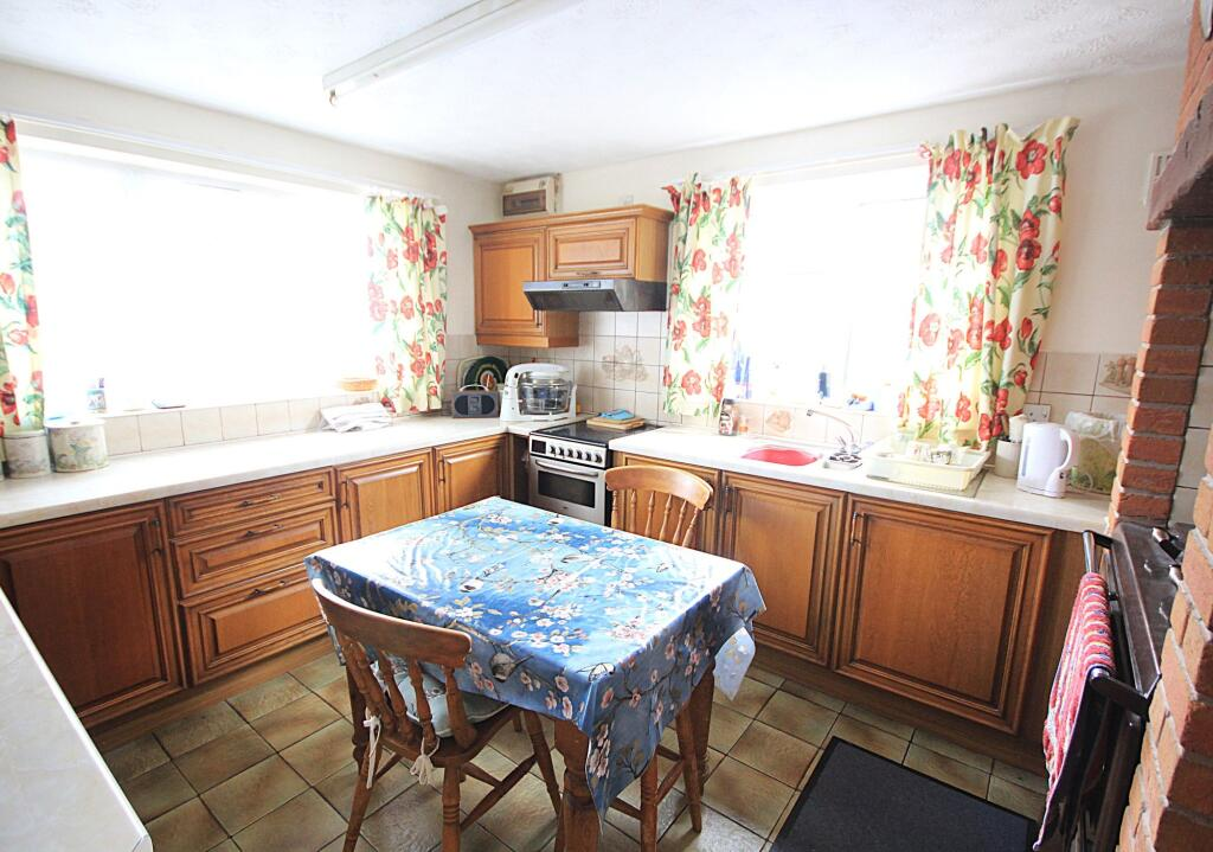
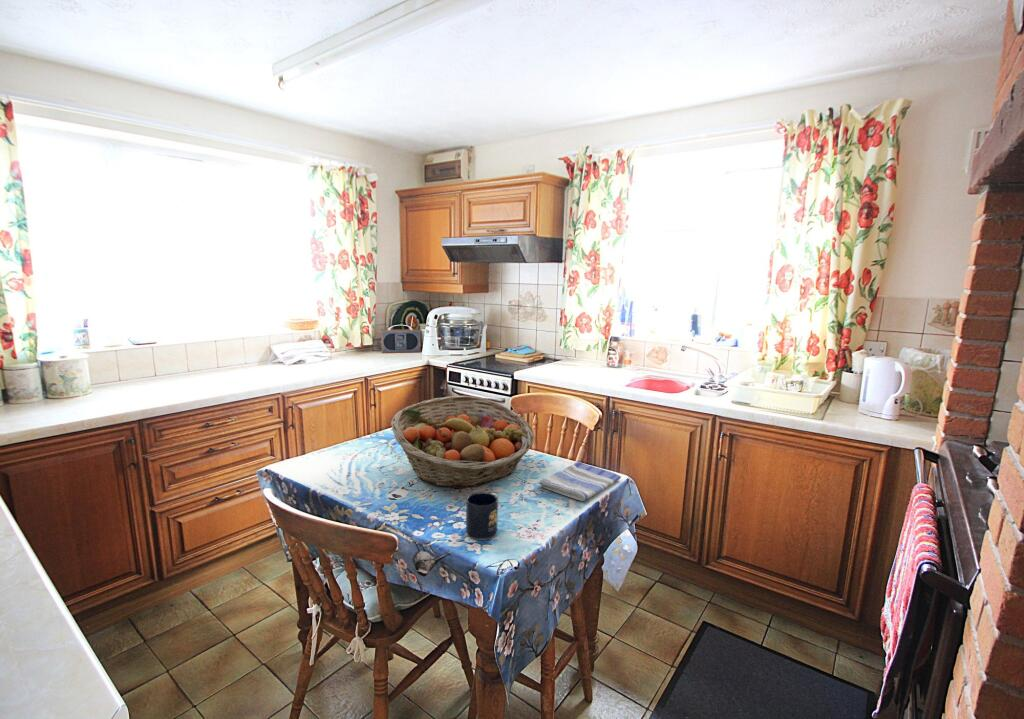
+ mug (485, 512)
+ fruit basket (464, 438)
+ dish towel (580, 479)
